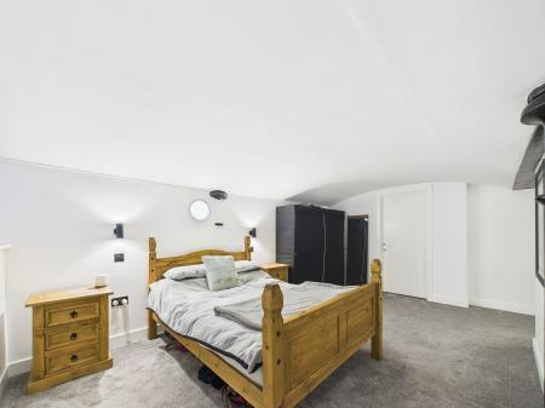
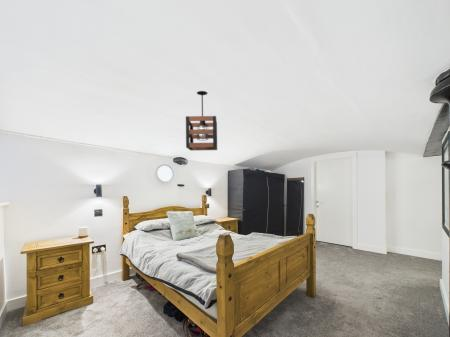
+ pendant light (202, 120)
